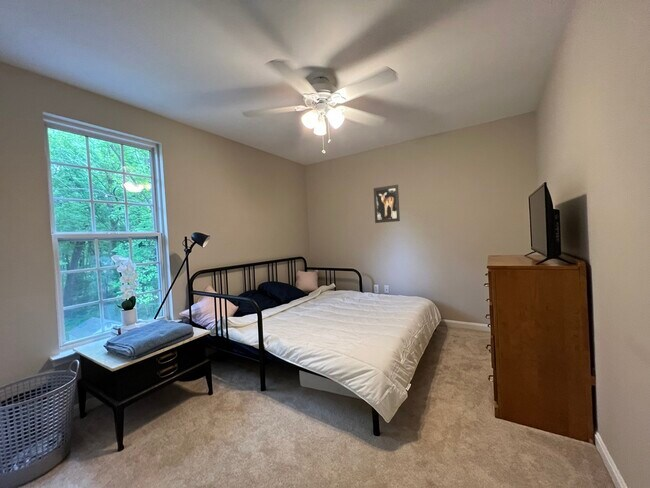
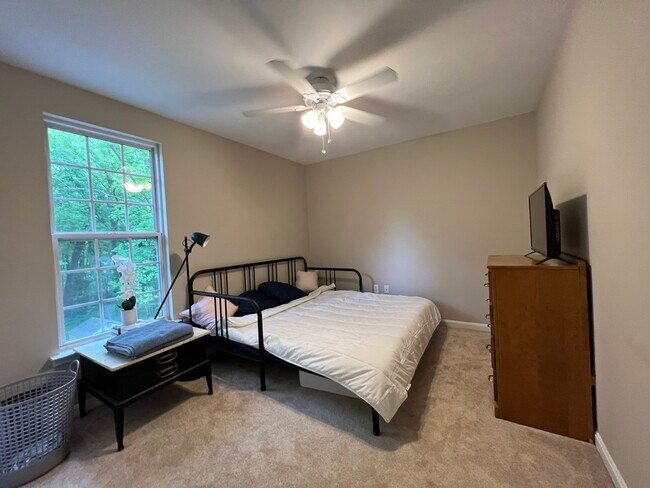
- wall art (386, 204)
